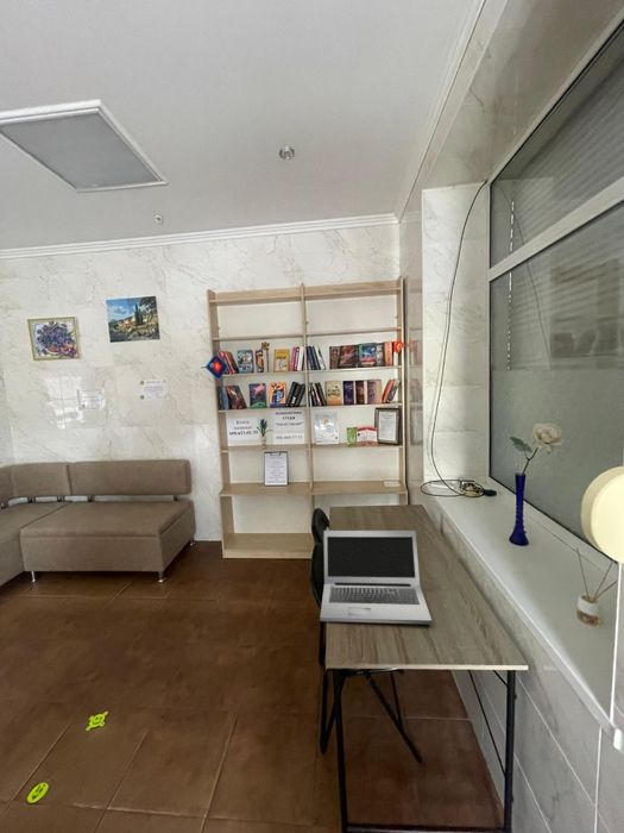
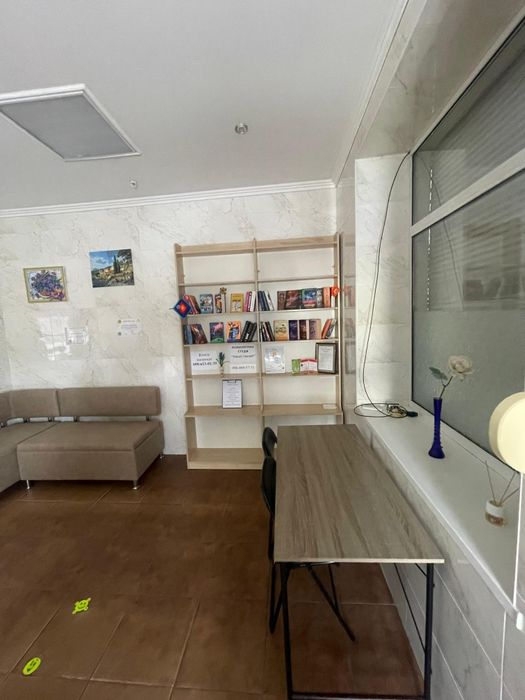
- laptop (371, 572)
